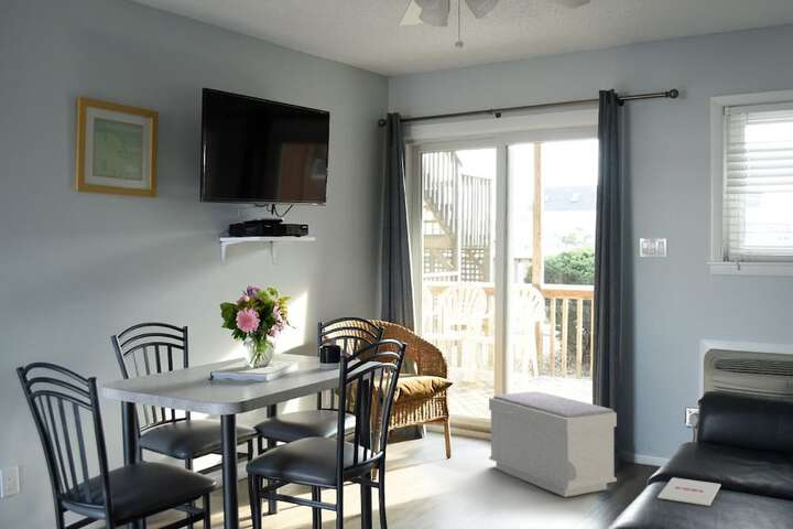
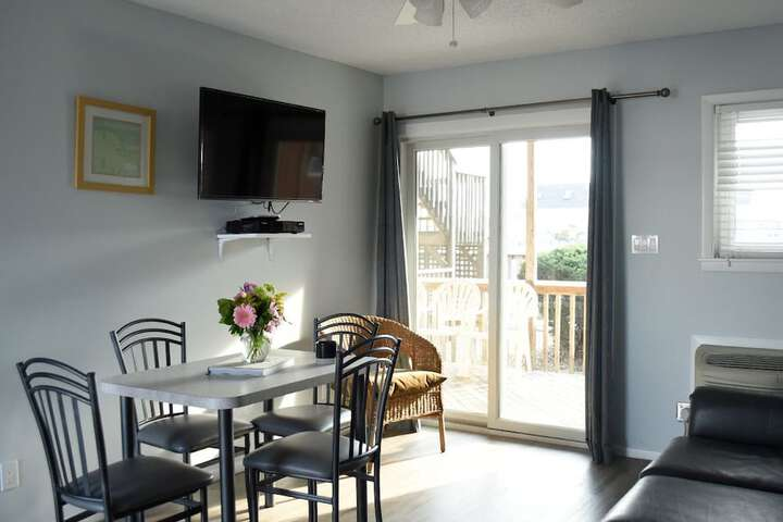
- bench (550, 439)
- magazine (689, 490)
